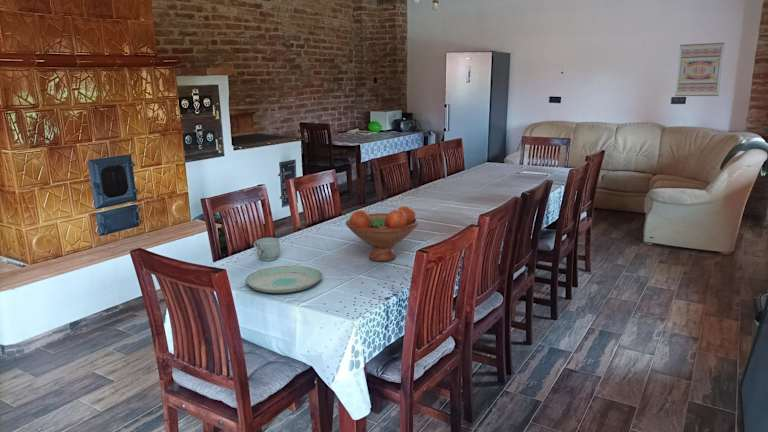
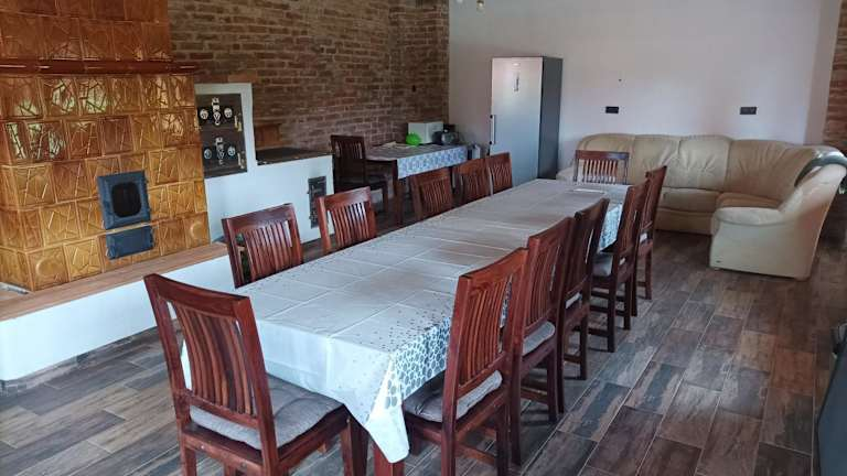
- mug (265, 249)
- fruit bowl (382, 232)
- plate (284, 279)
- wall art (699, 70)
